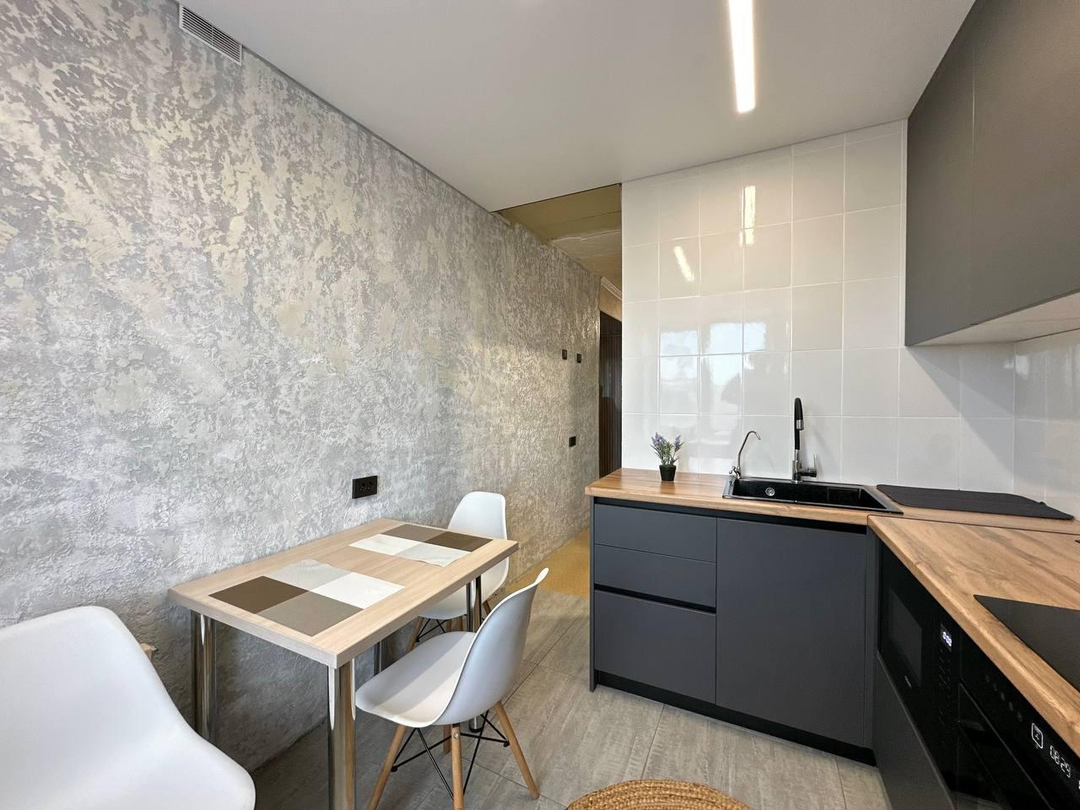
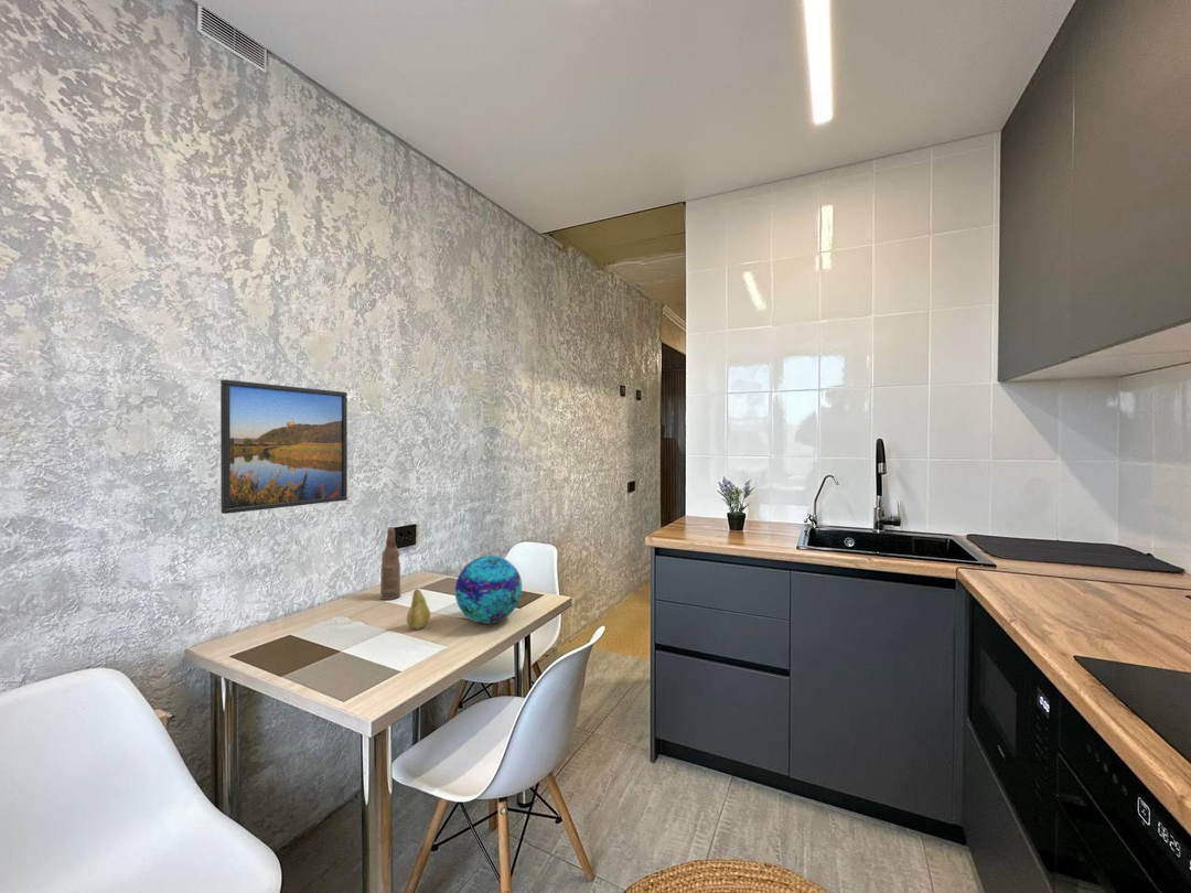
+ fruit (418, 606)
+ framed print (290, 445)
+ bottle (390, 561)
+ decorative ball (489, 589)
